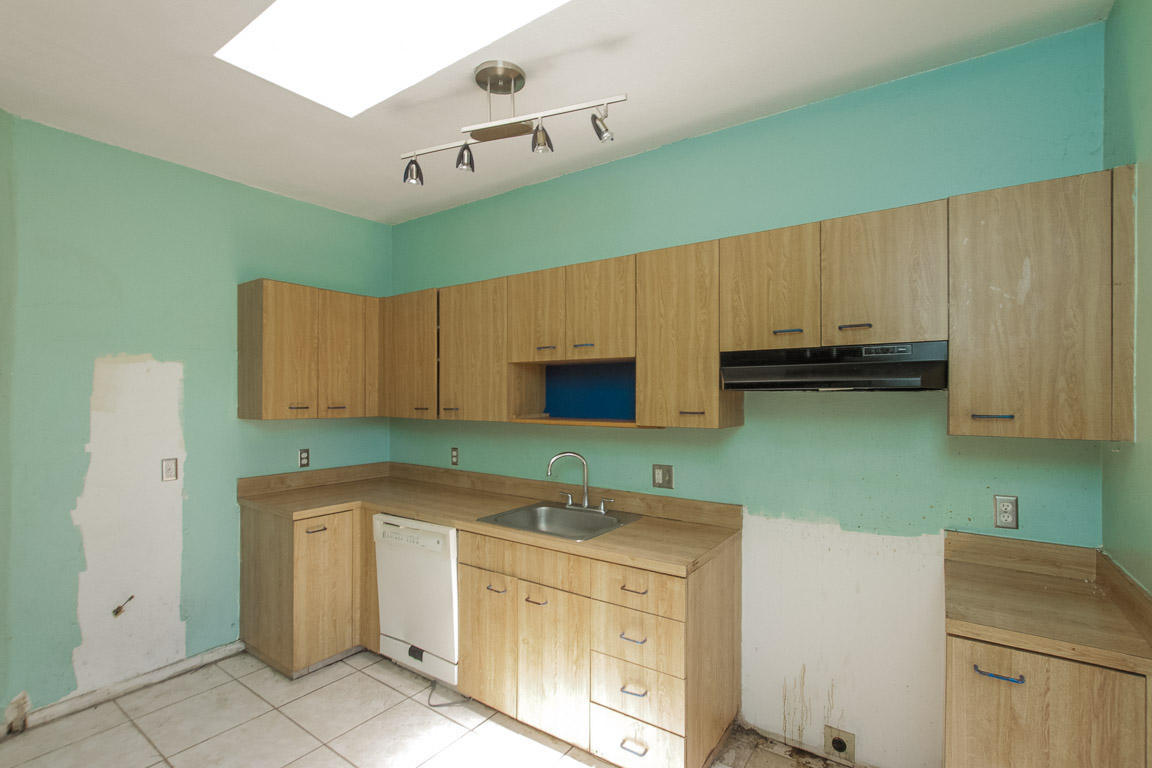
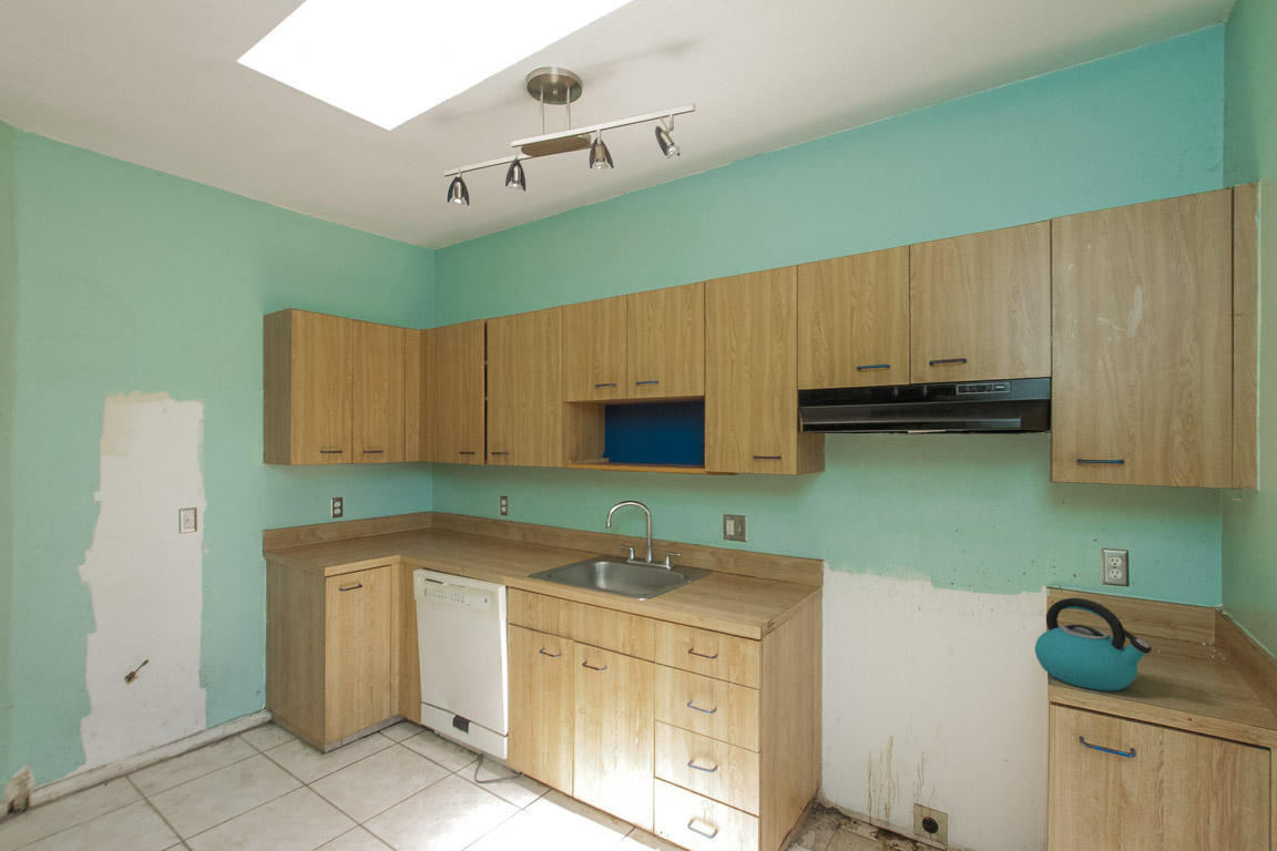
+ kettle (1091, 639)
